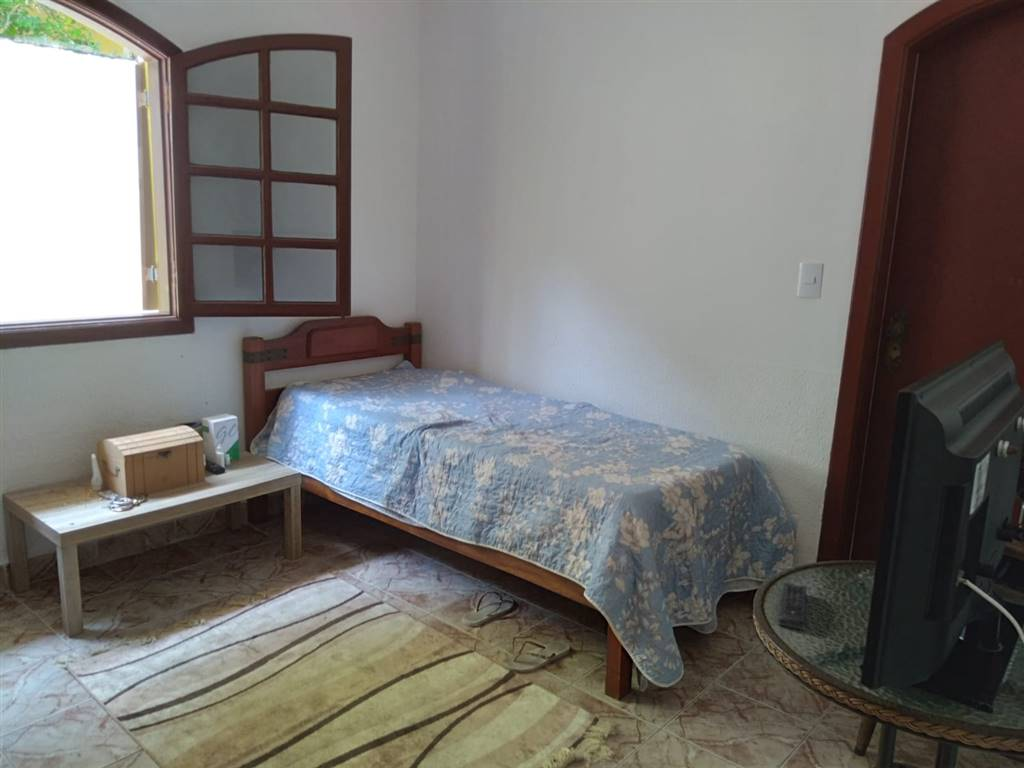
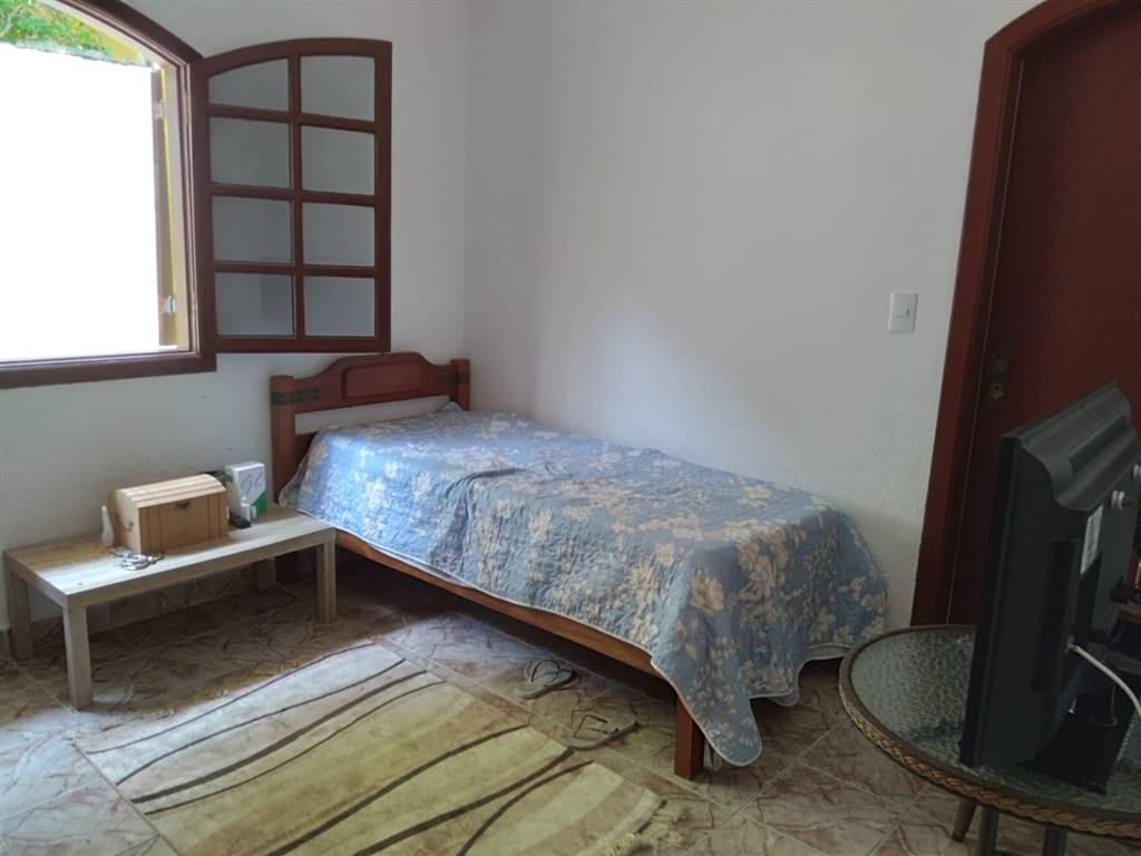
- remote control (793, 602)
